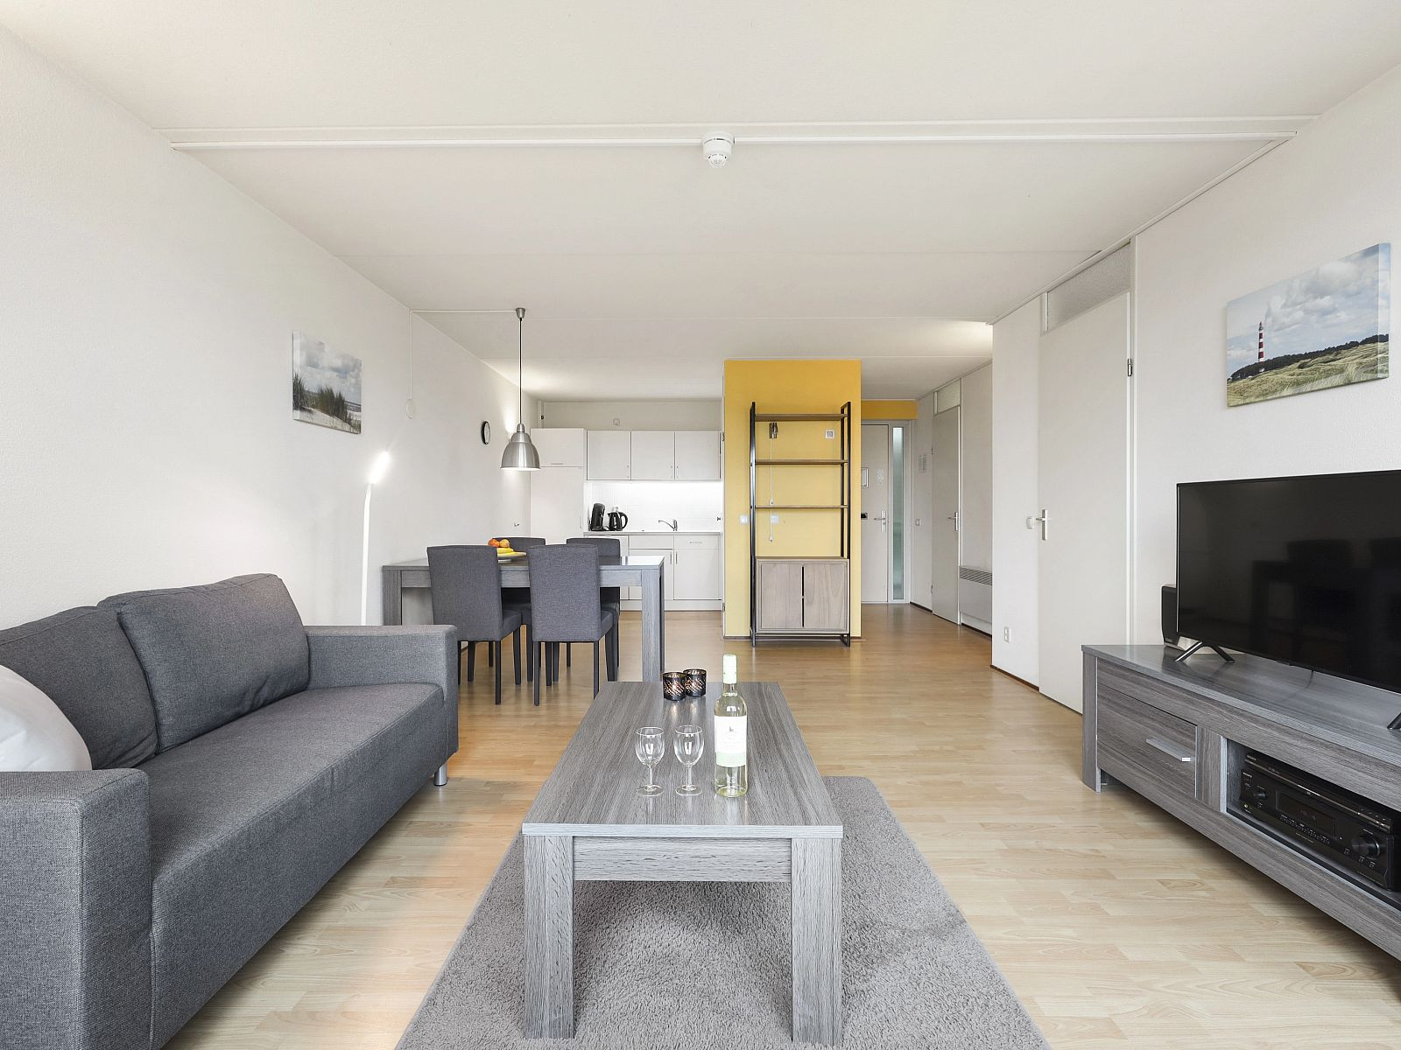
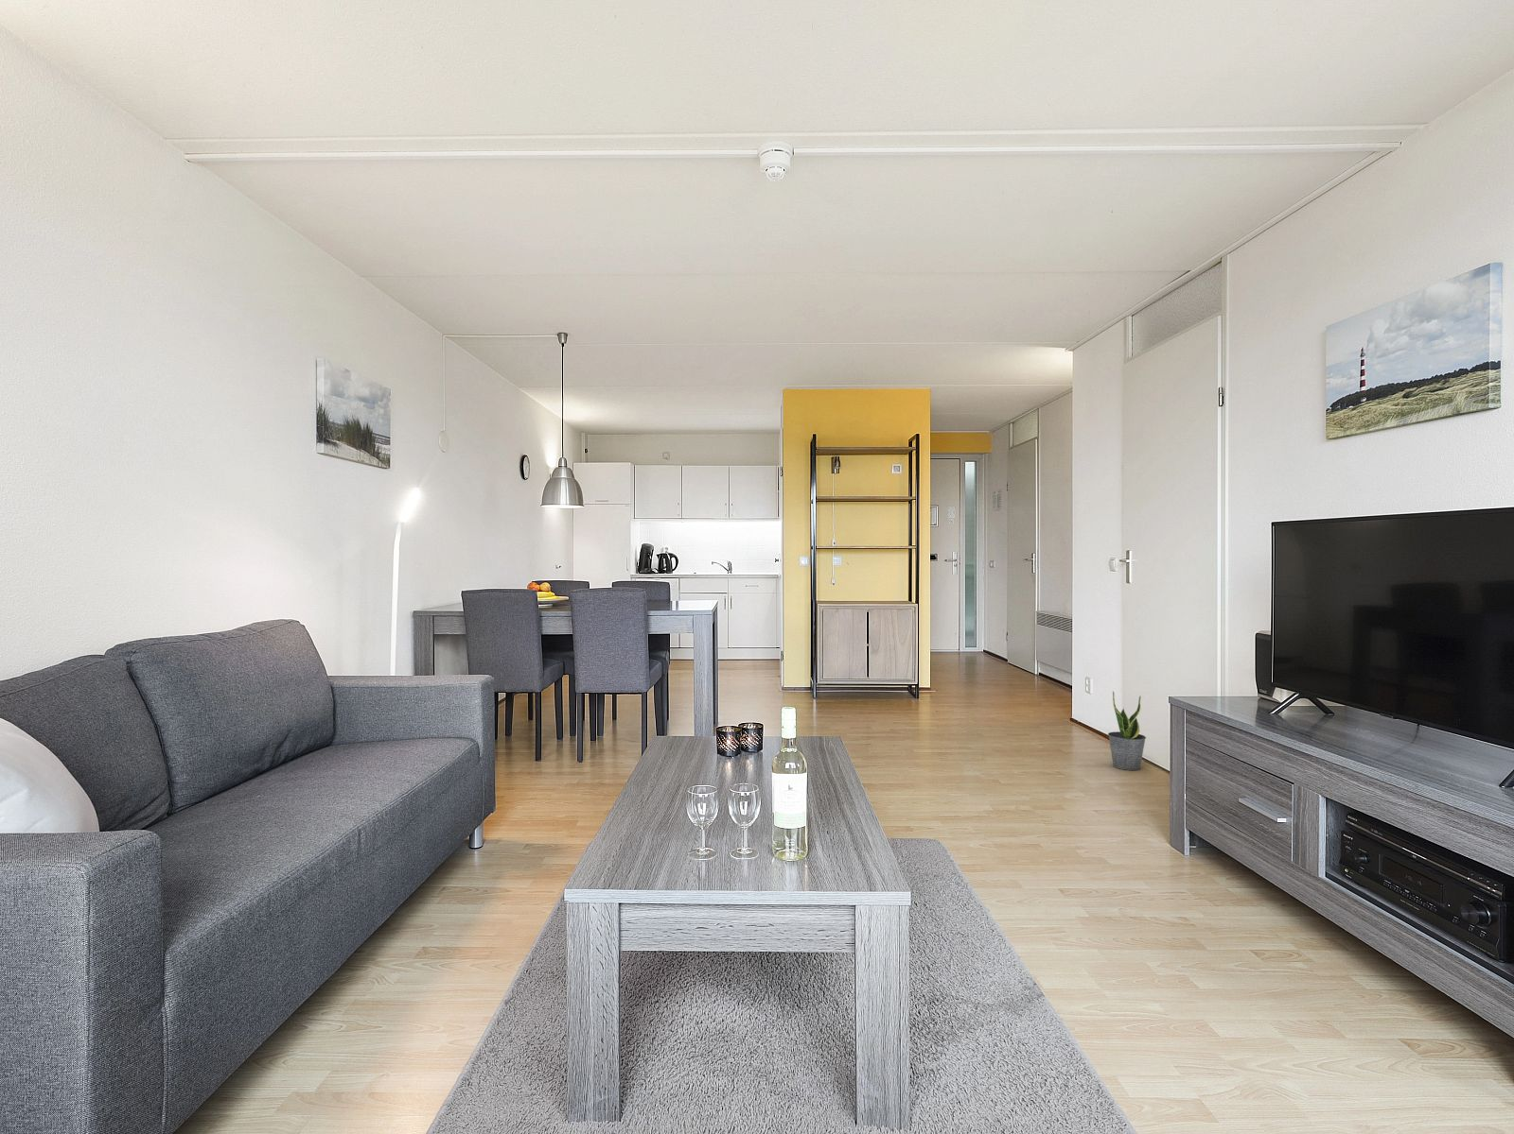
+ potted plant (1127, 729)
